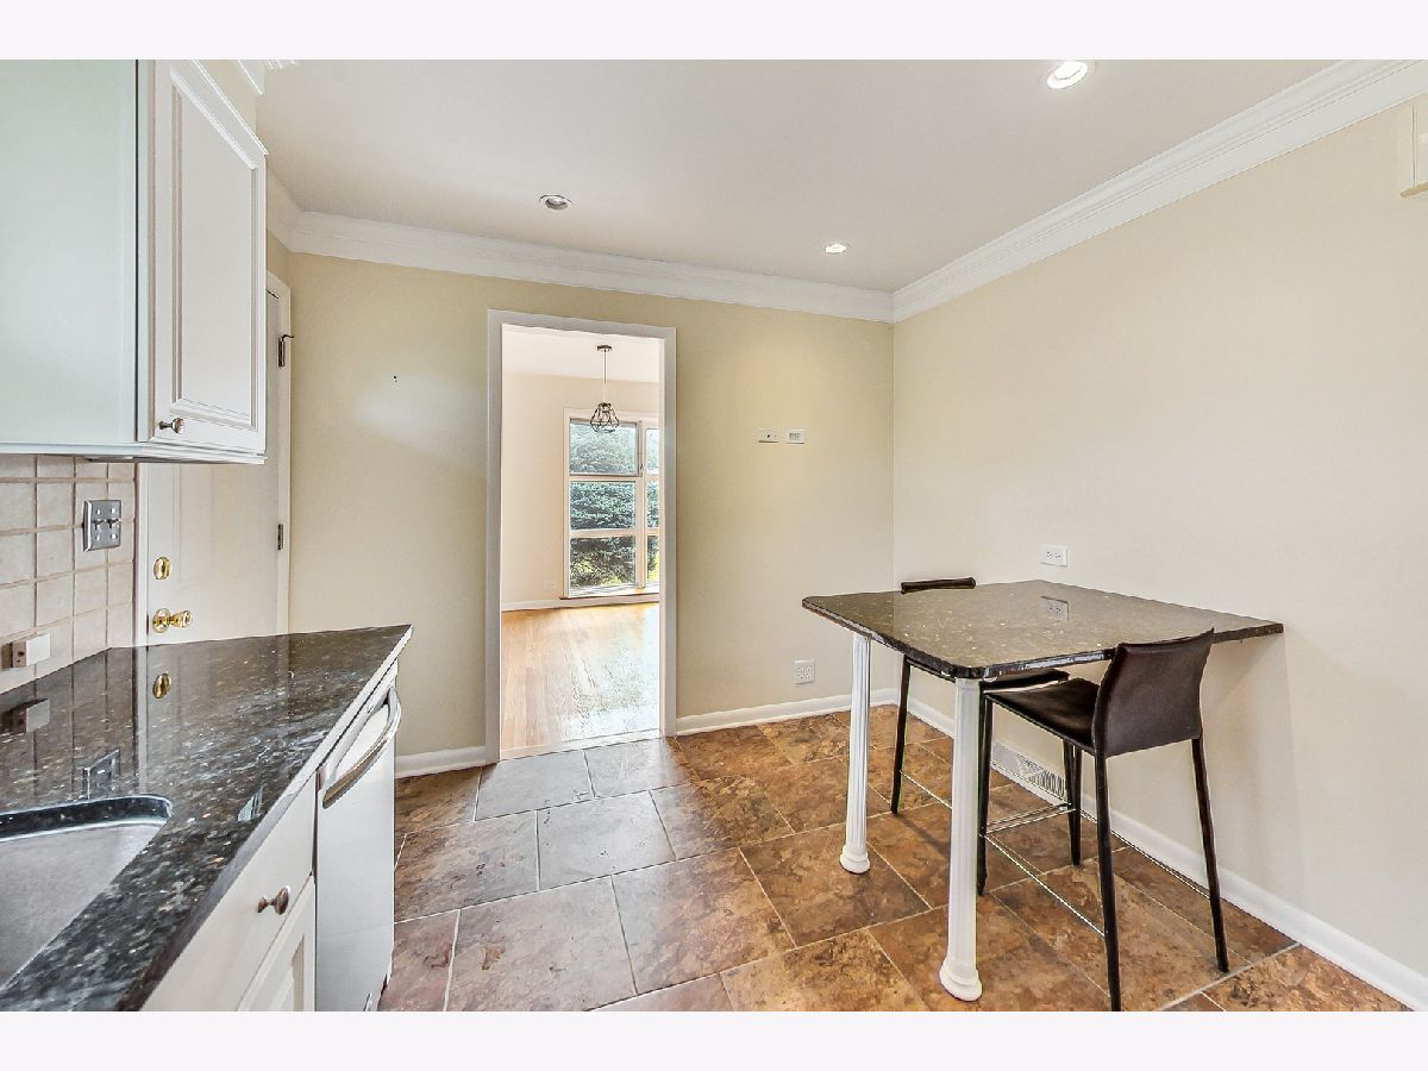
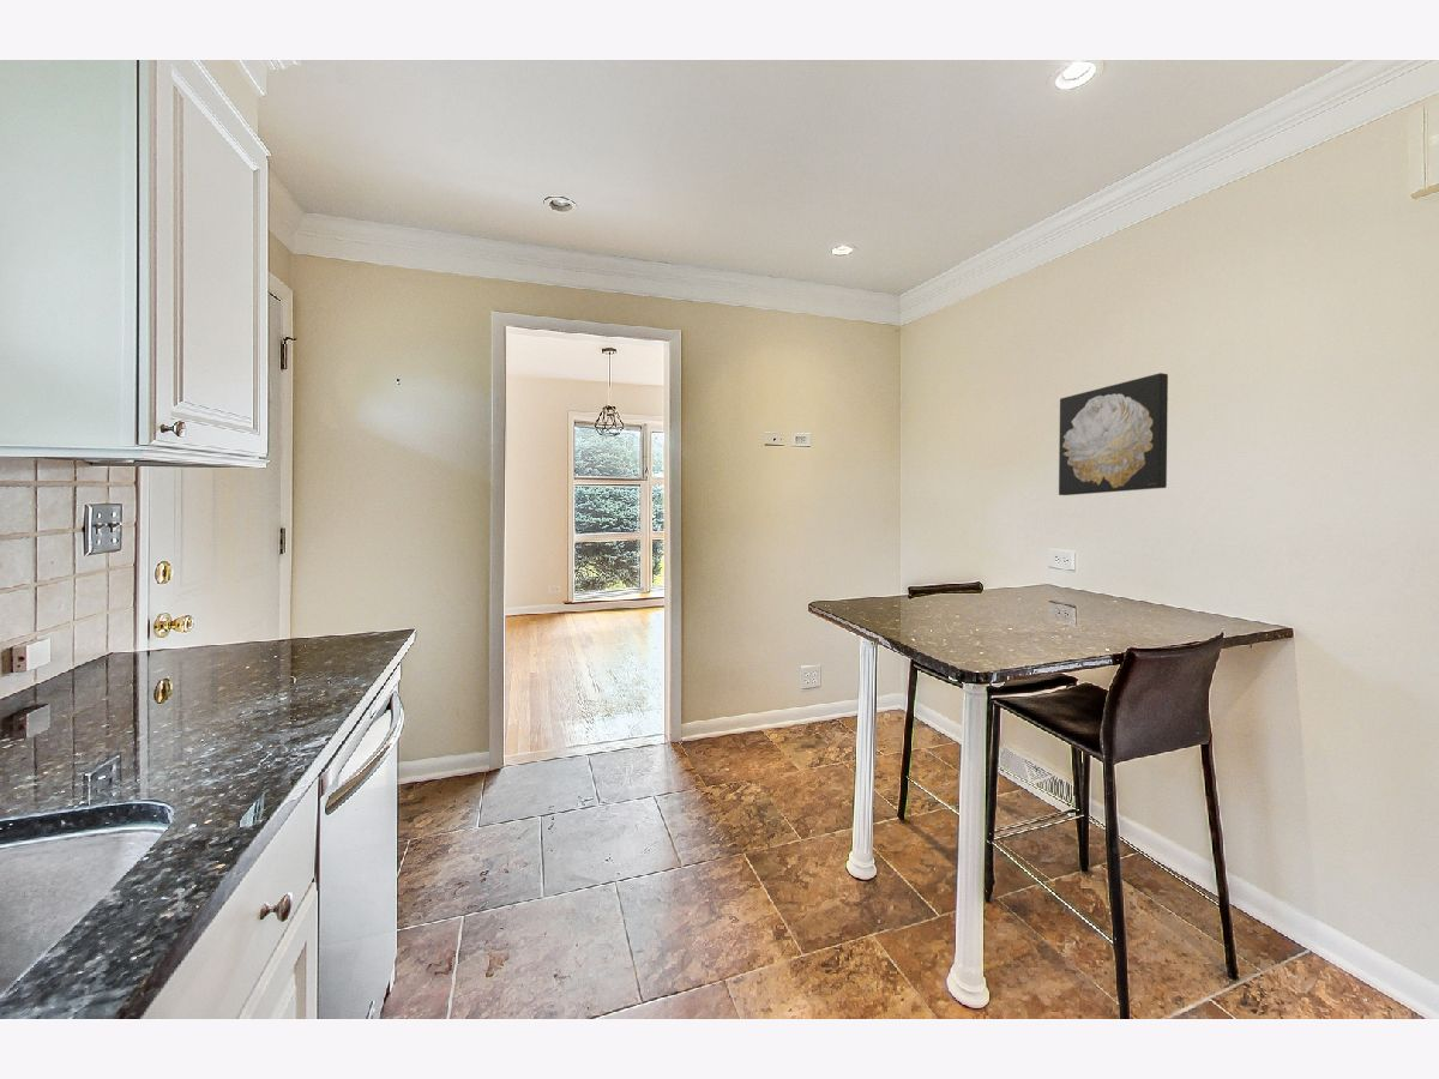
+ wall art (1108, 439)
